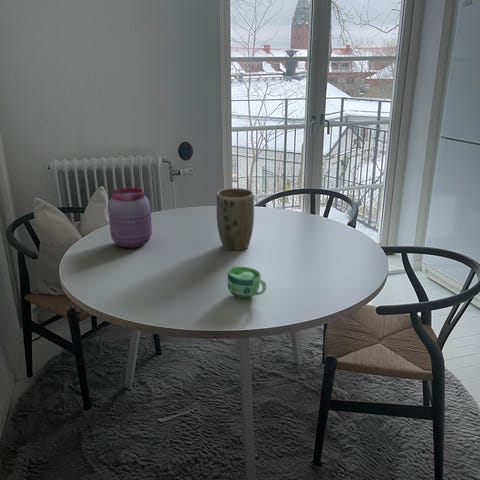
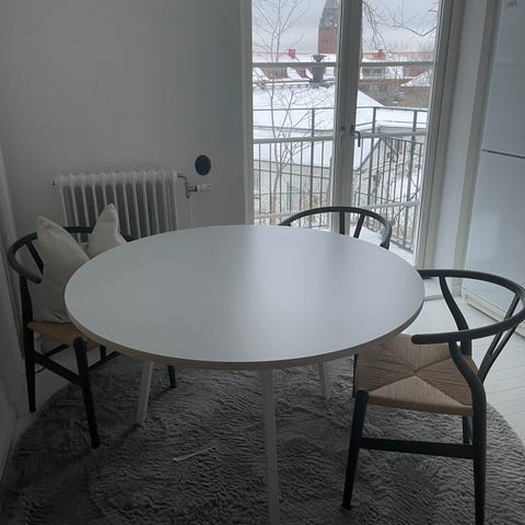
- jar (130, 217)
- plant pot (235, 219)
- cup (248, 284)
